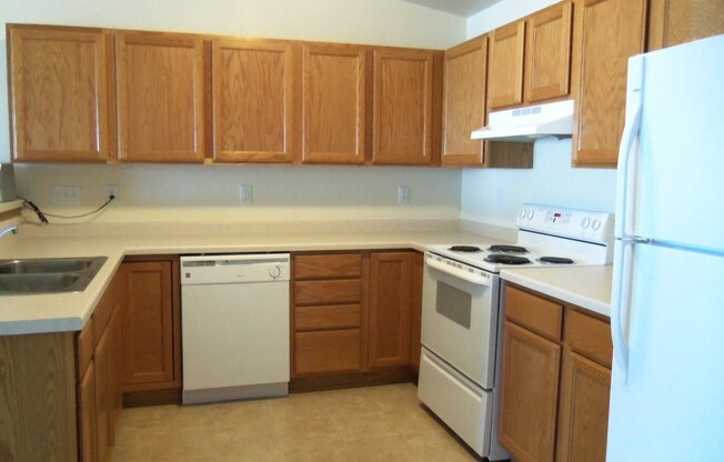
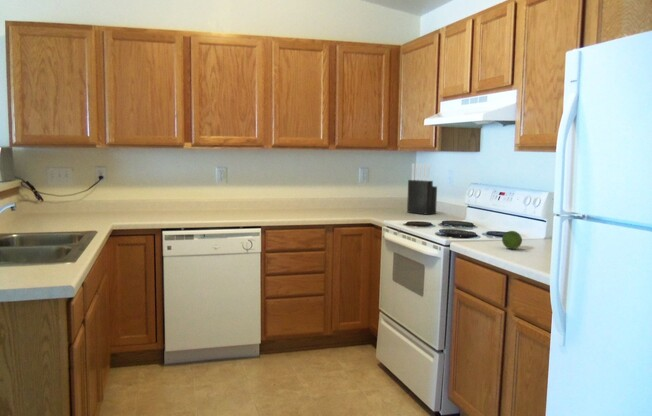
+ fruit (511, 239)
+ knife block (423, 188)
